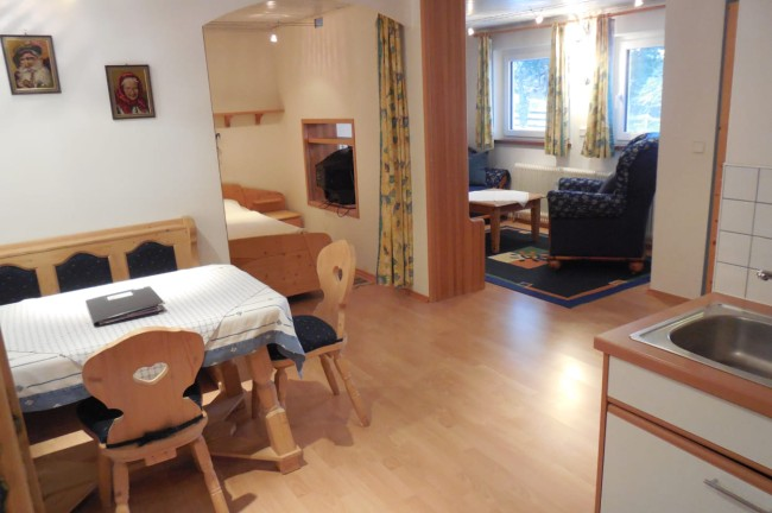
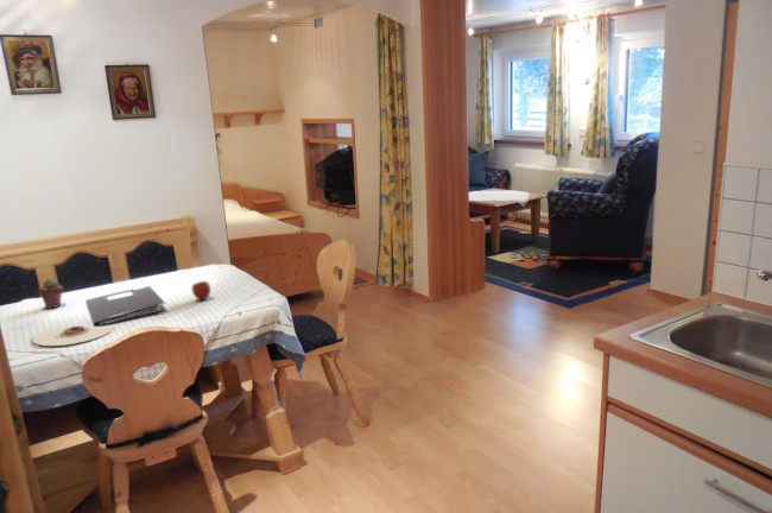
+ plate (74, 330)
+ apple (201, 289)
+ potted succulent (51, 292)
